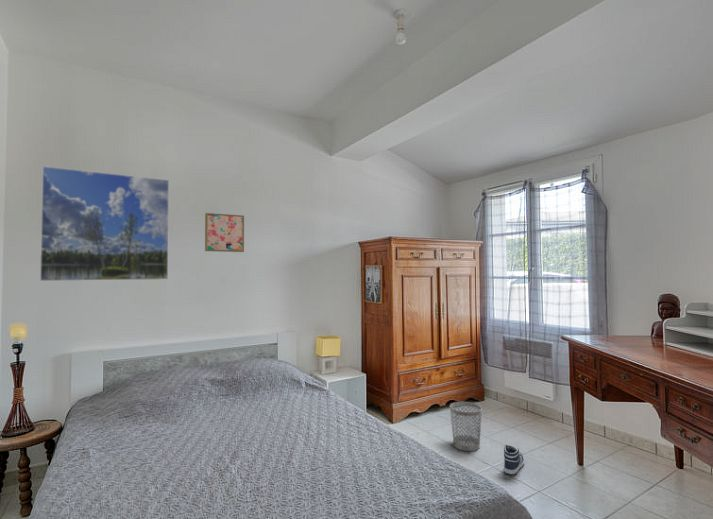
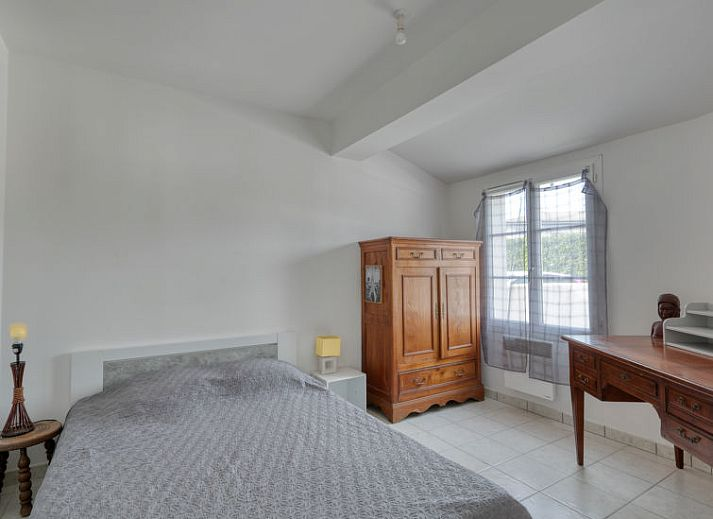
- sneaker (514, 454)
- wastebasket (466, 426)
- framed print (109, 226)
- wall art (225, 233)
